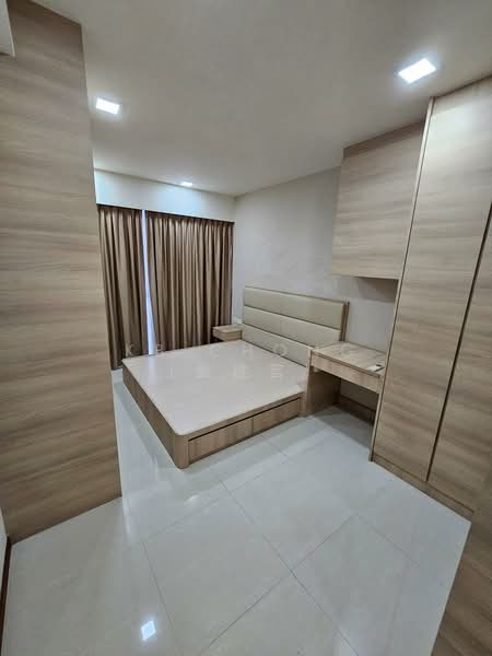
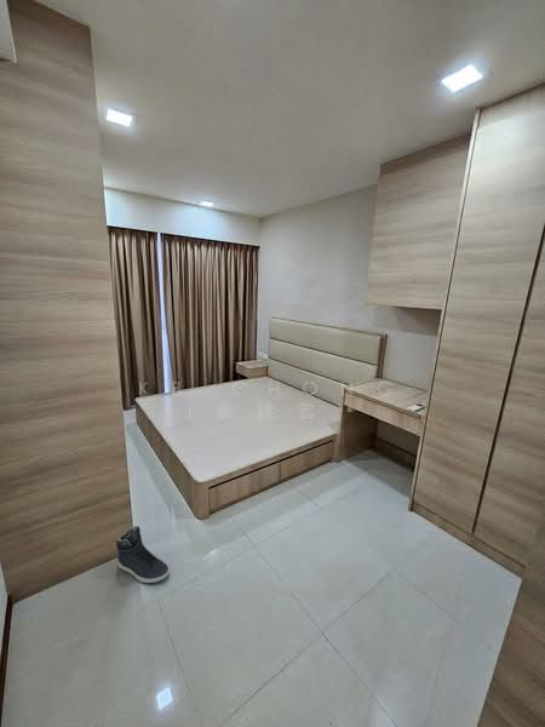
+ sneaker (142, 551)
